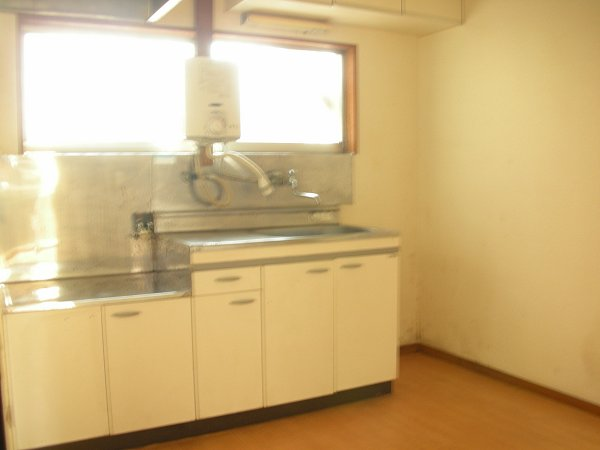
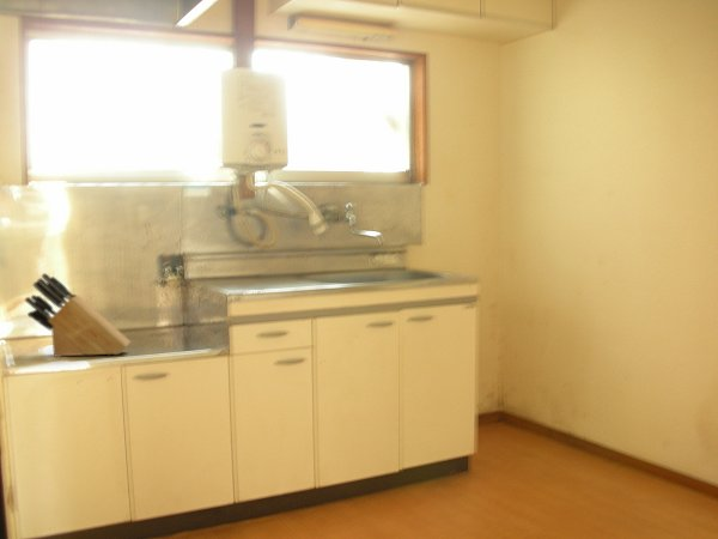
+ knife block (78, 313)
